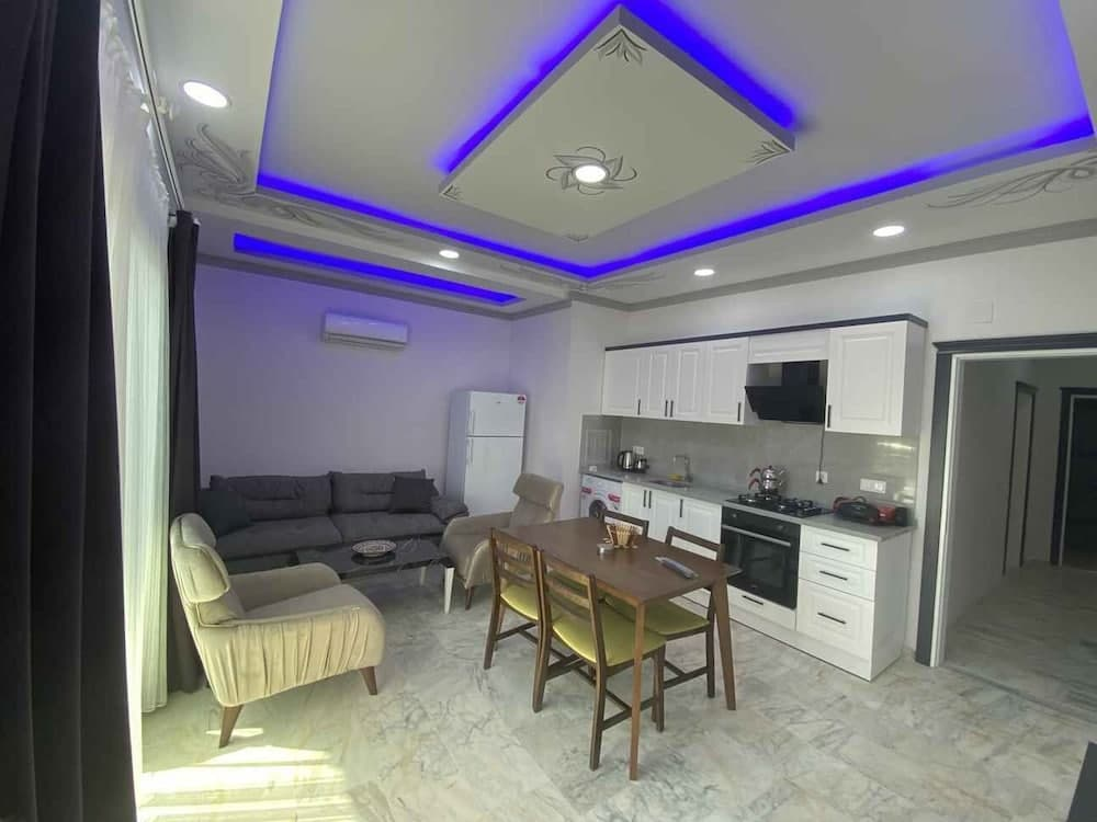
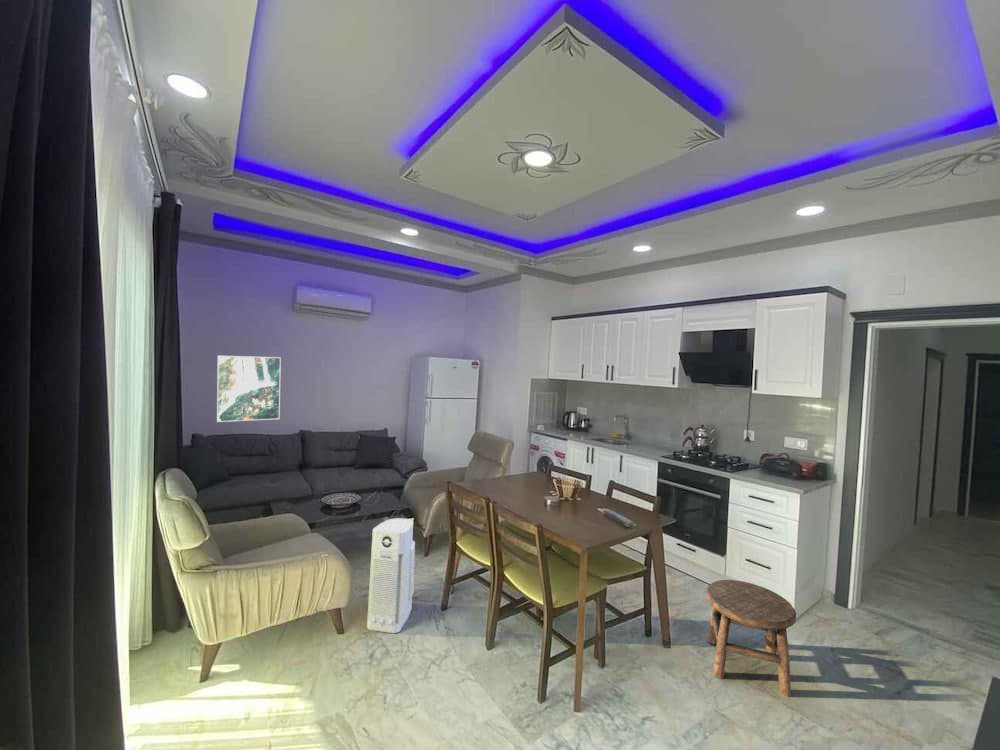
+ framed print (249, 388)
+ air purifier (393, 570)
+ stool (750, 627)
